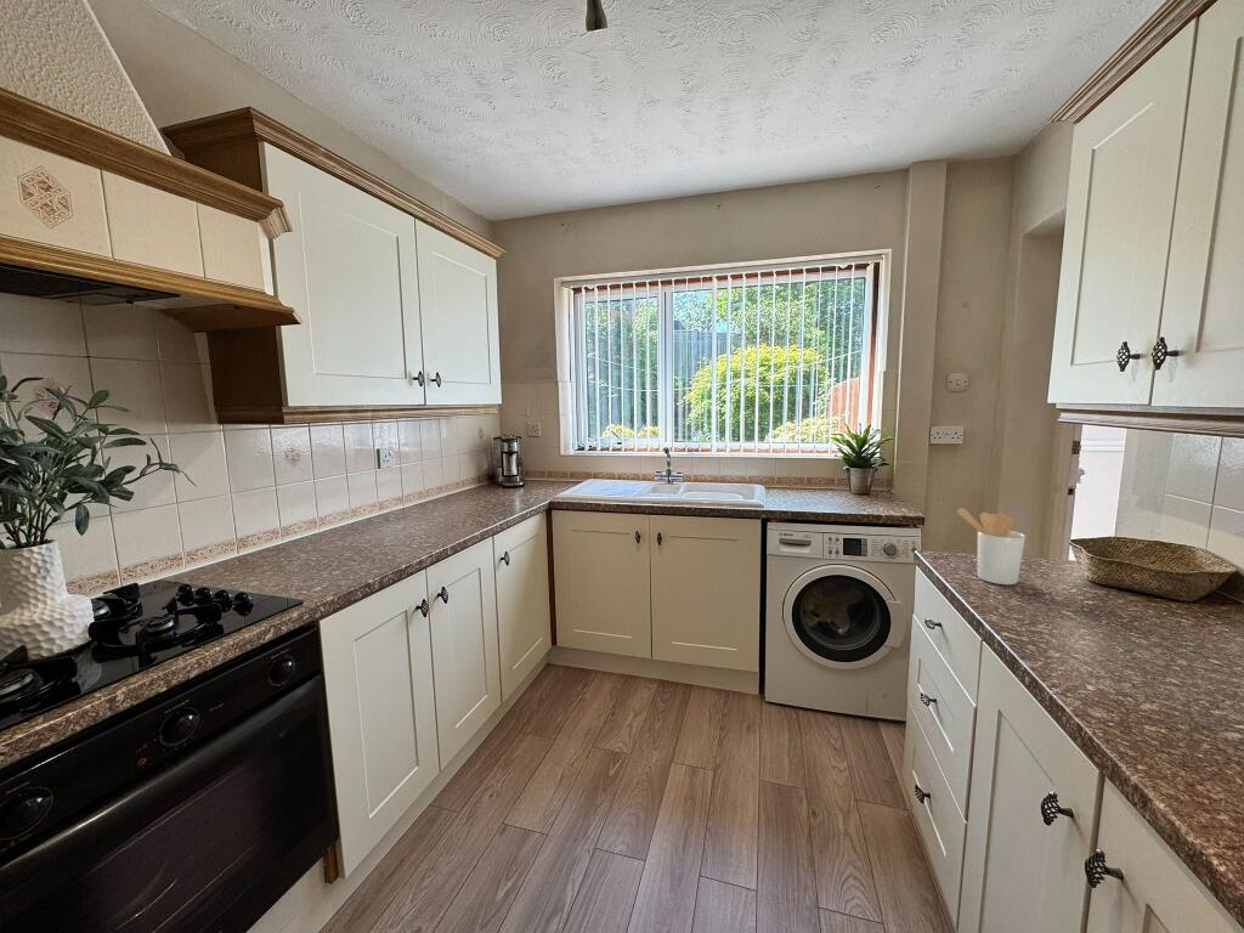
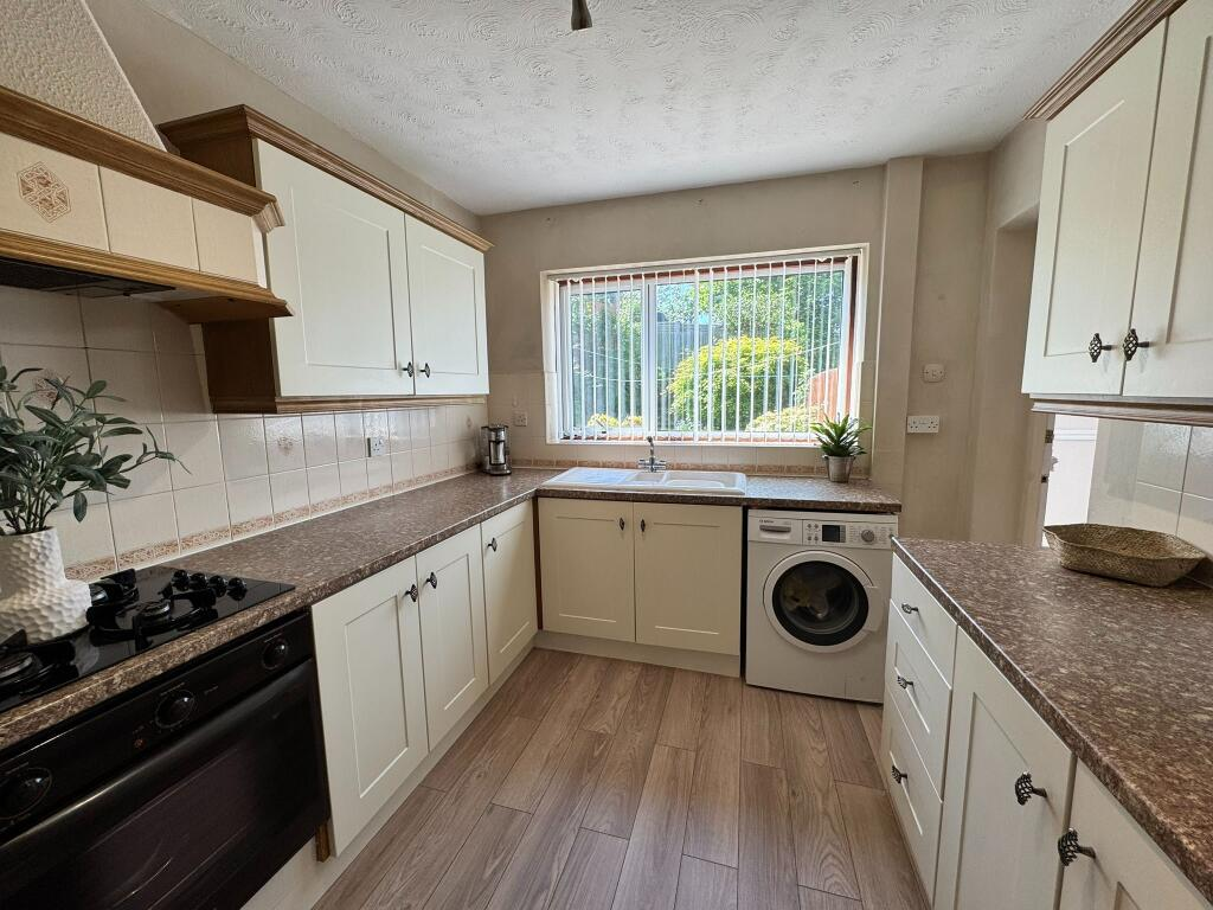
- utensil holder (986, 543)
